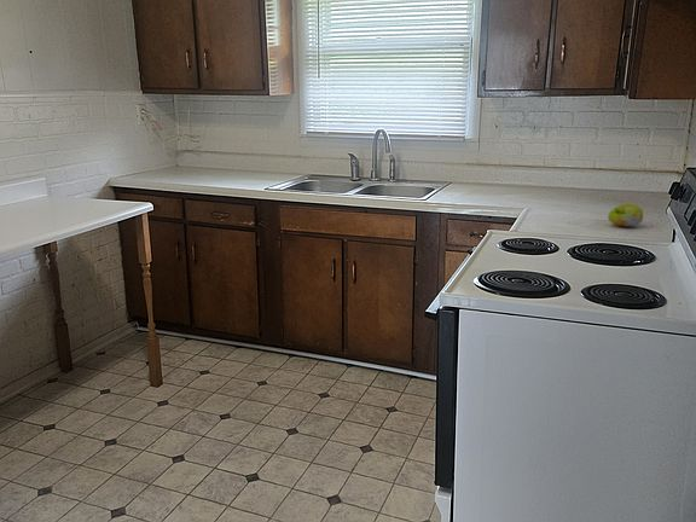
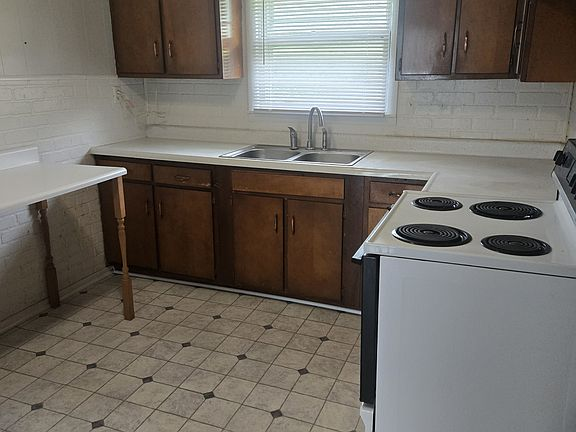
- fruit (625, 215)
